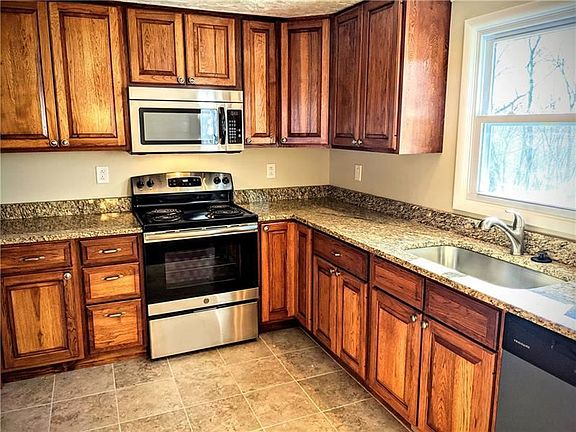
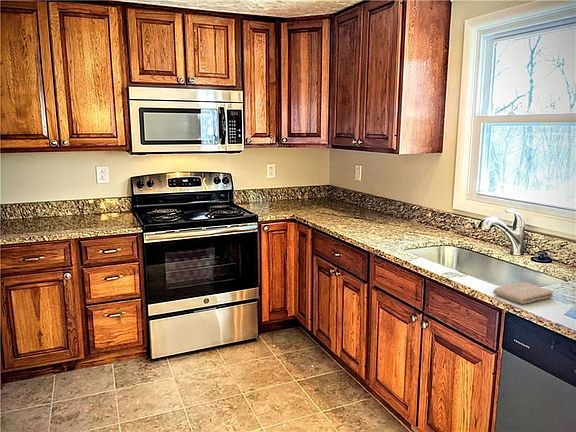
+ washcloth (523, 292)
